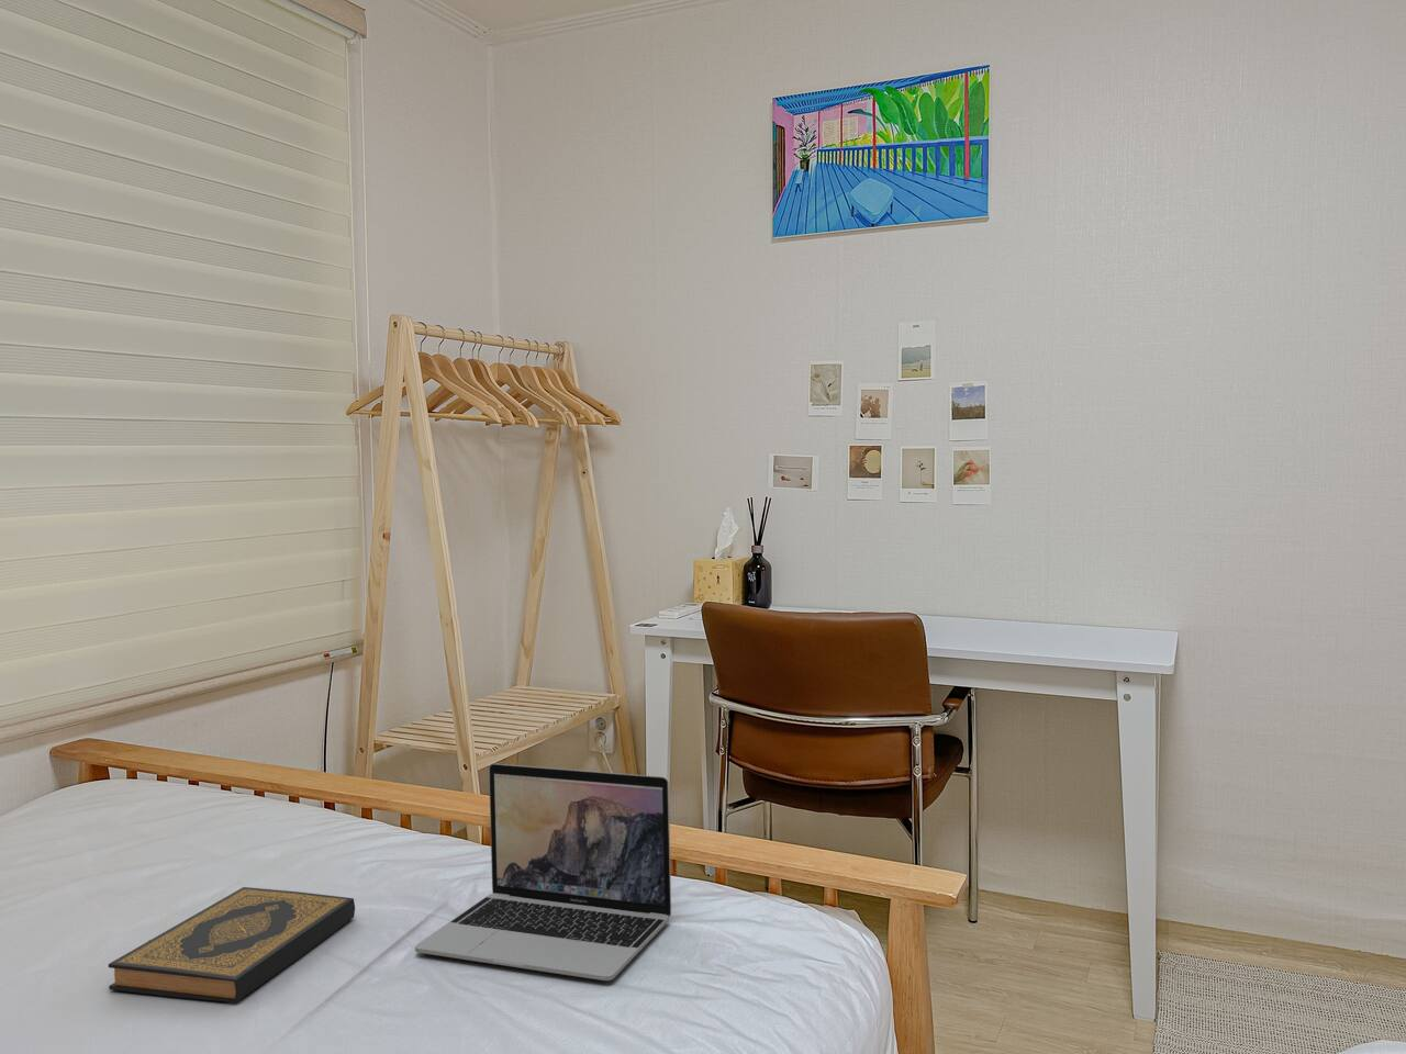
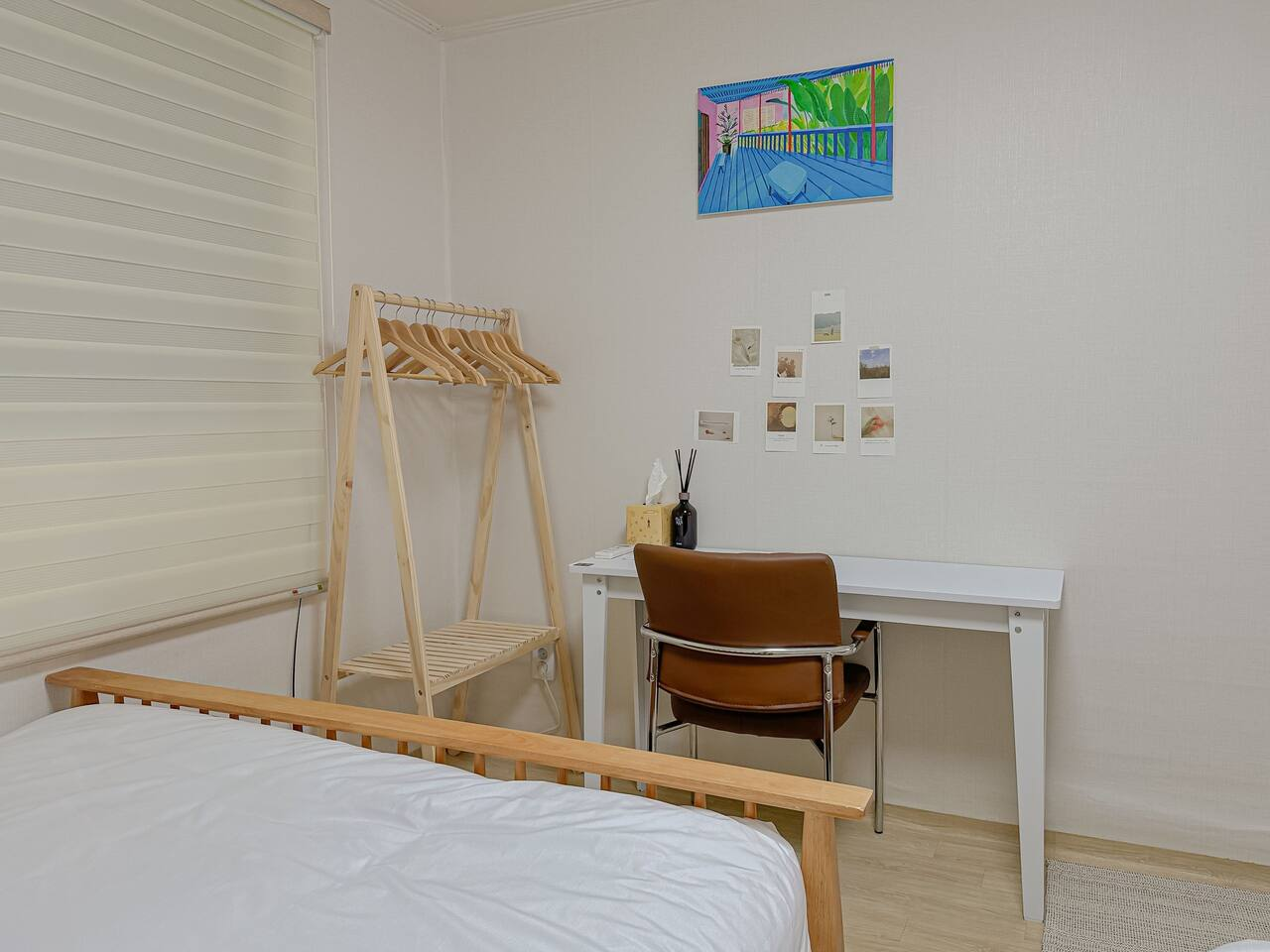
- hardback book (240, 939)
- laptop (544, 862)
